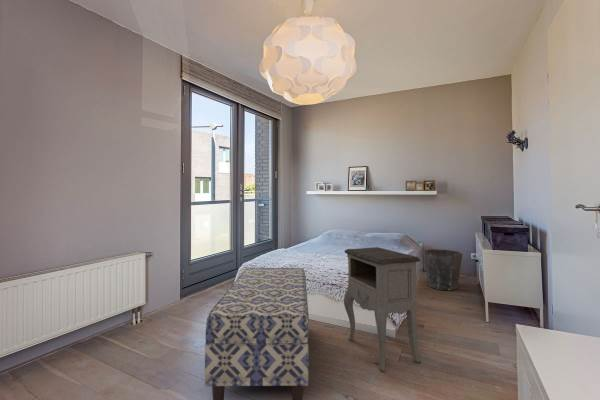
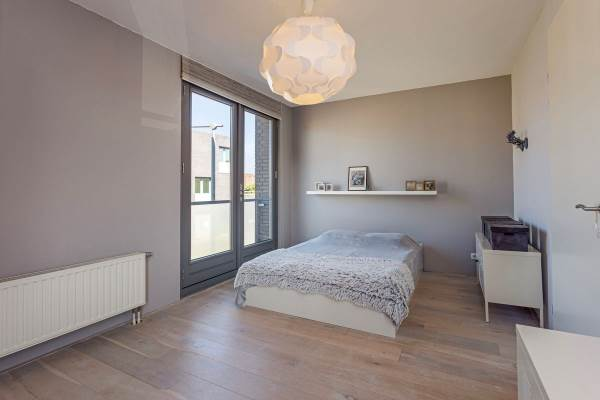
- nightstand (378, 301)
- bench (268, 322)
- waste bin (442, 269)
